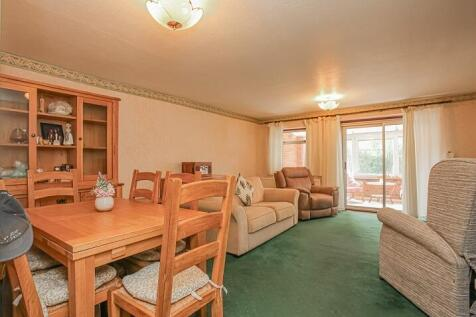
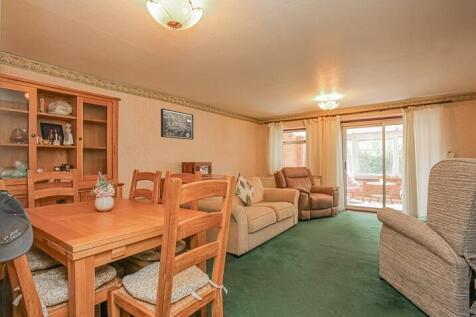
+ wall art (178, 125)
